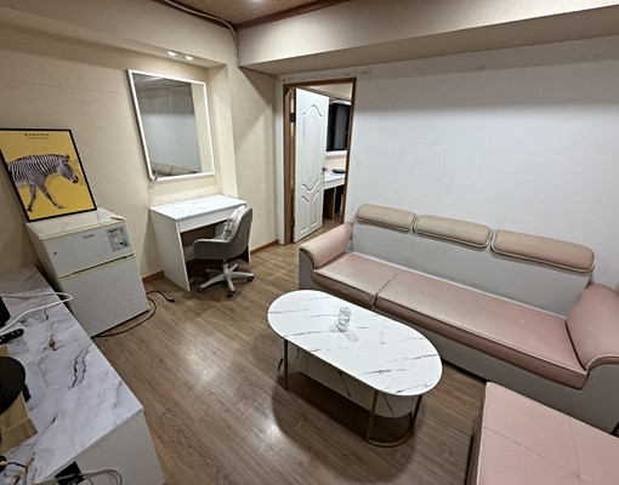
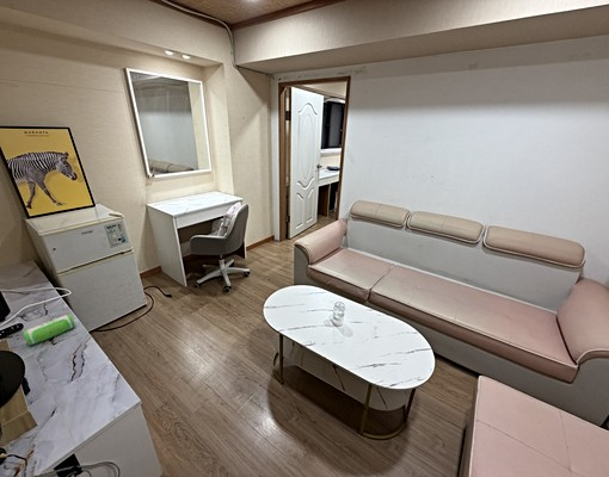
+ speaker (50, 328)
